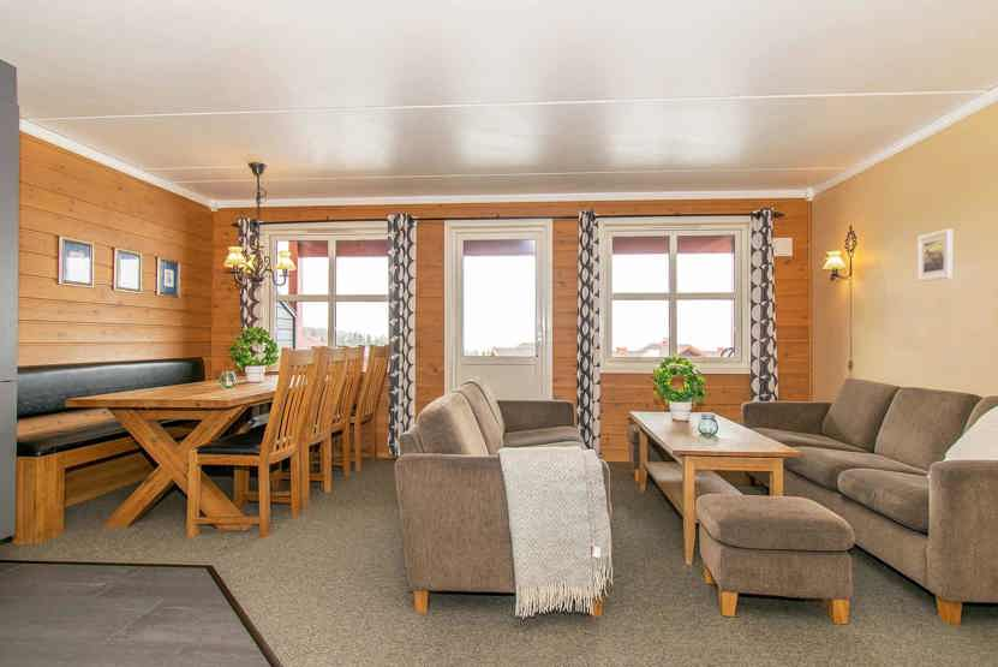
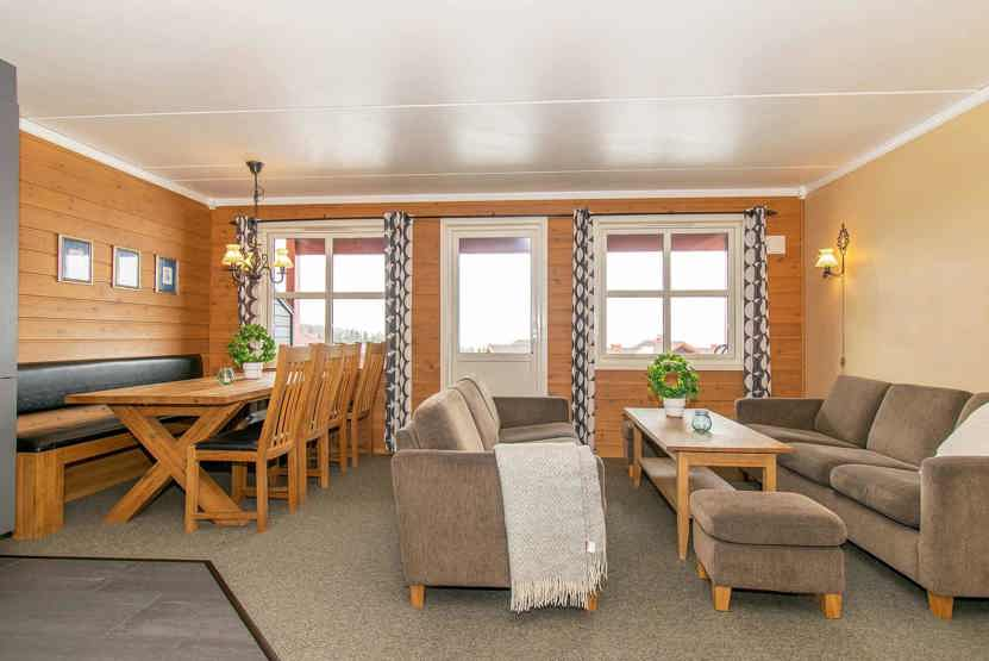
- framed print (934, 256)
